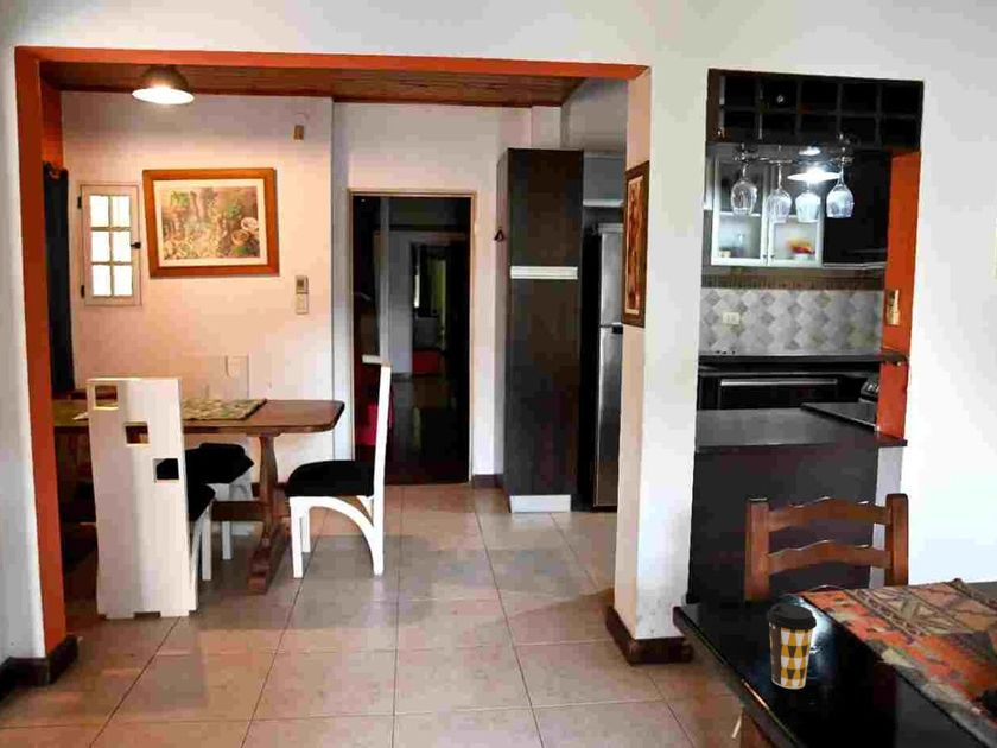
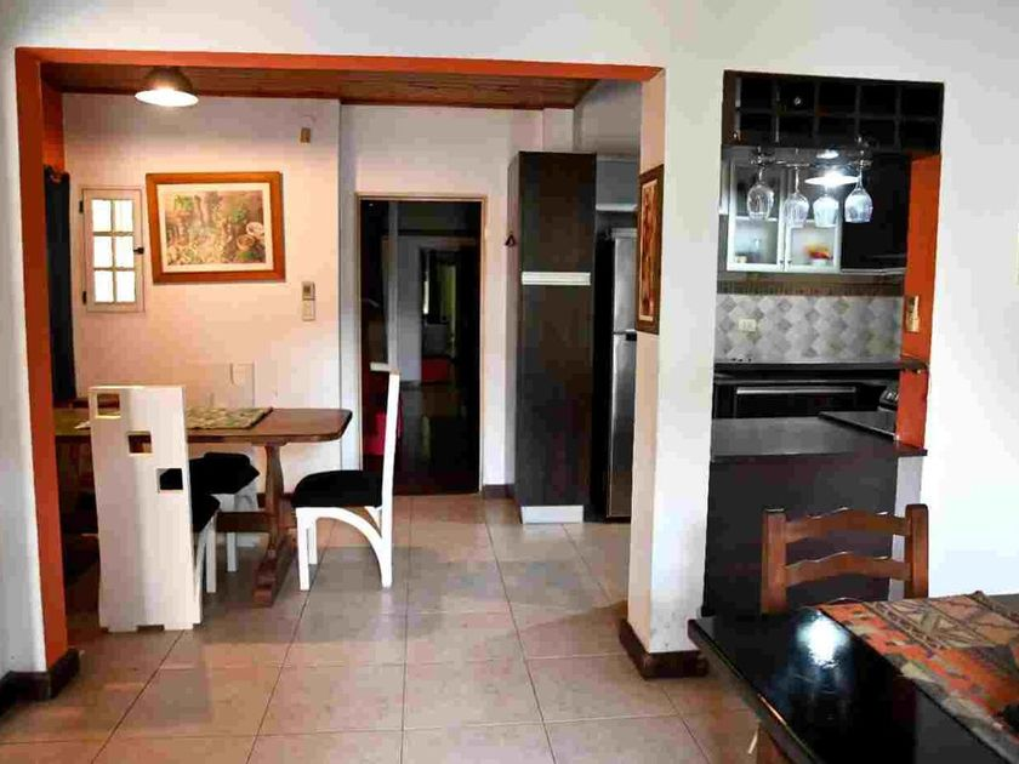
- coffee cup (789, 646)
